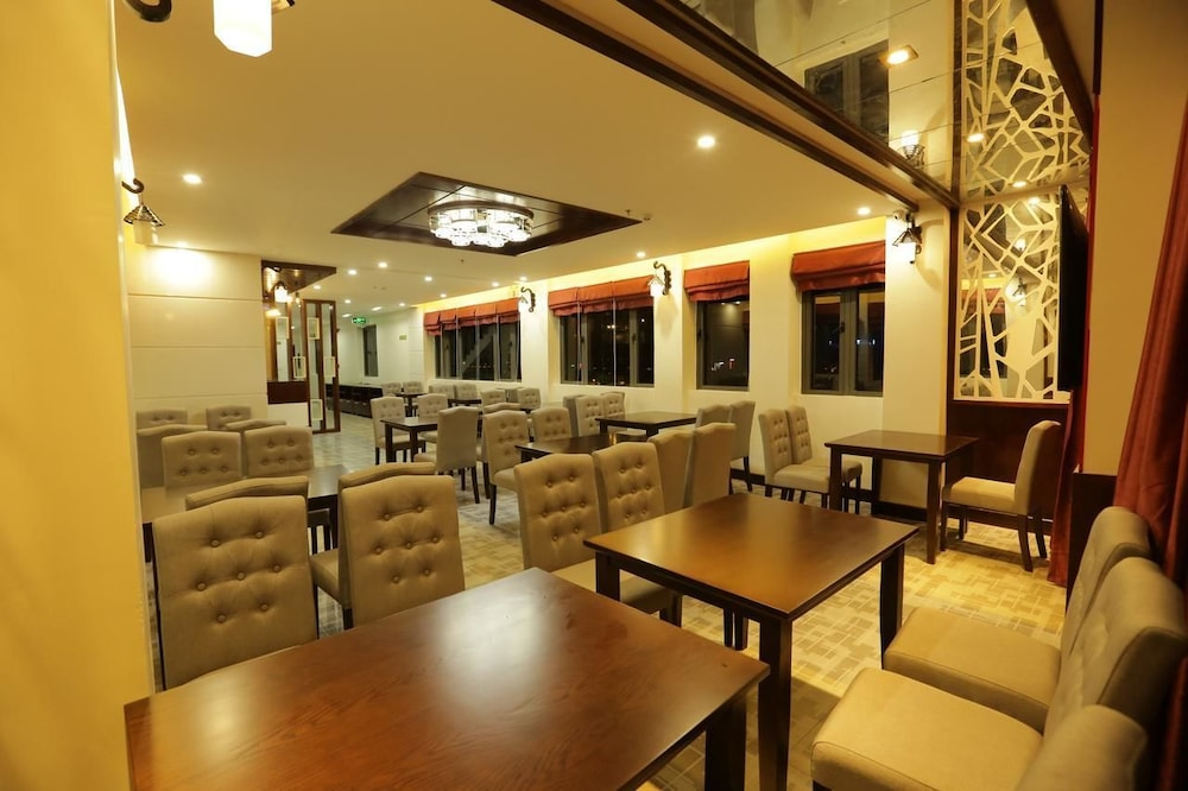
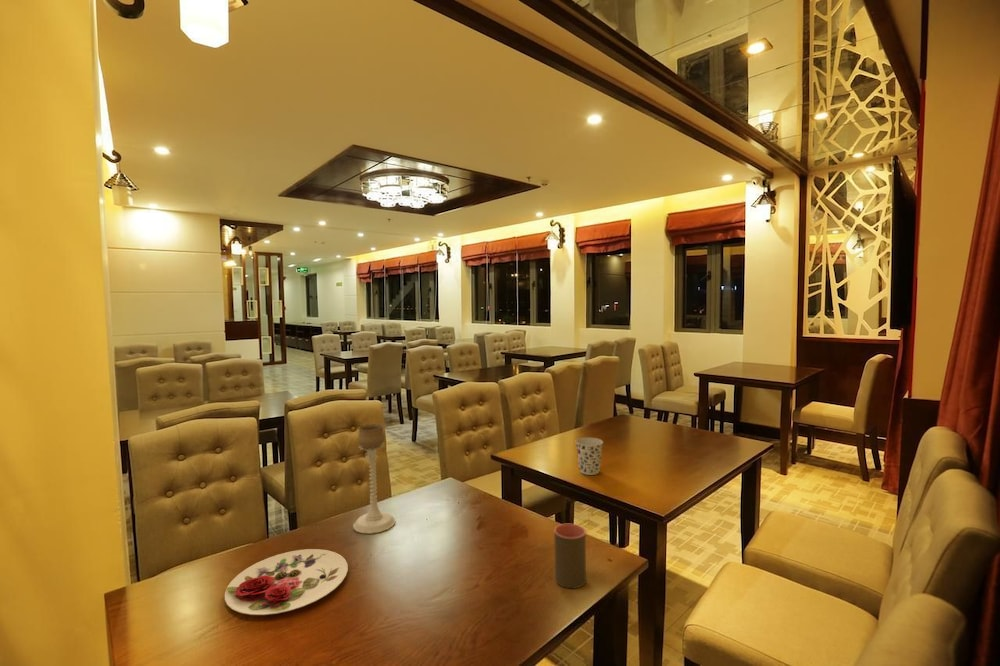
+ cup (589, 456)
+ candle holder (372, 475)
+ plate (289, 577)
+ cup (570, 555)
